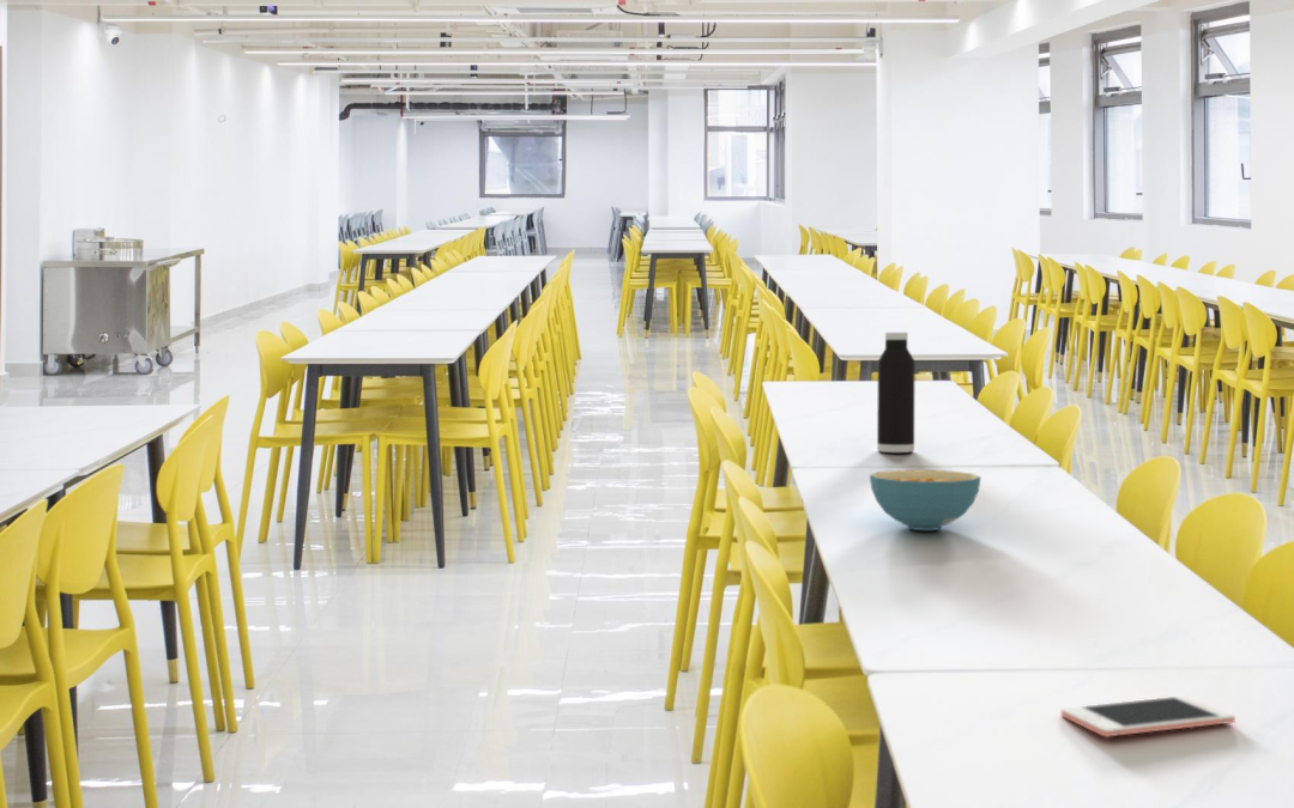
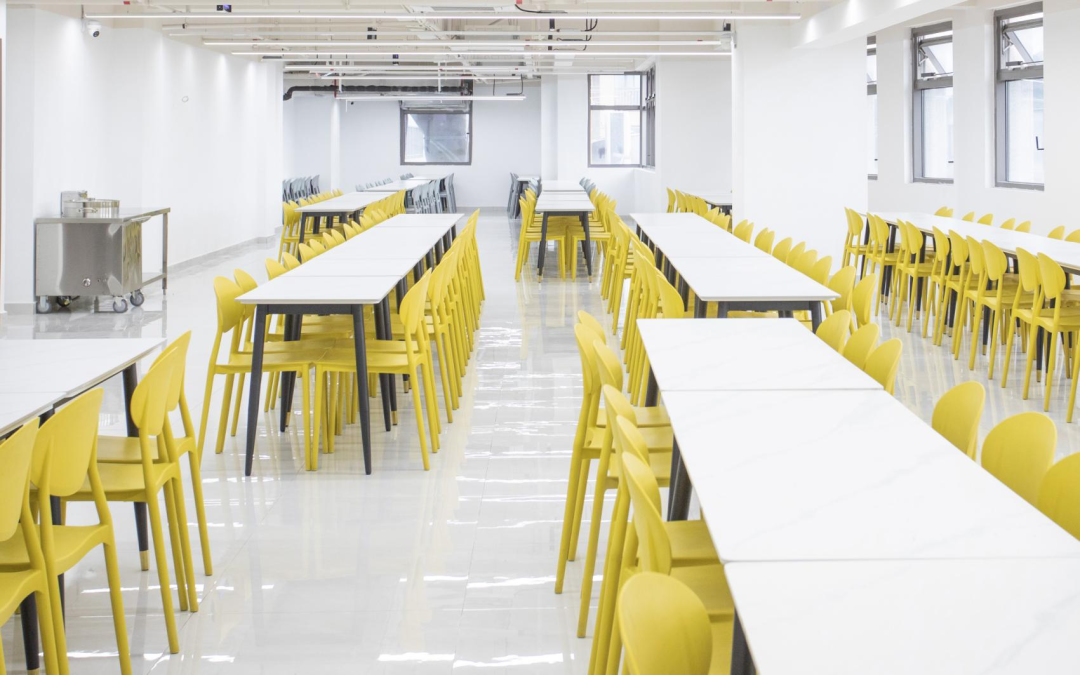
- water bottle (895, 391)
- cell phone (1147, 715)
- cereal bowl (924, 502)
